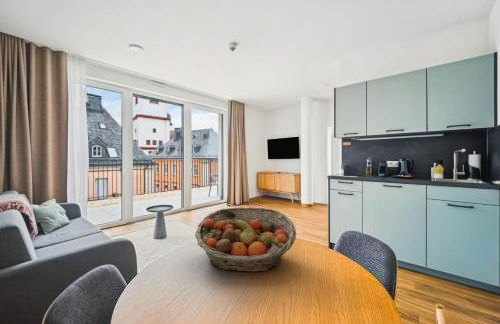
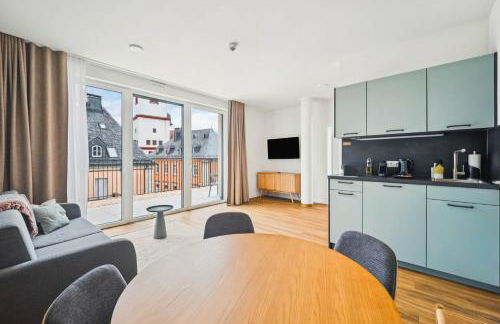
- fruit basket (245, 235)
